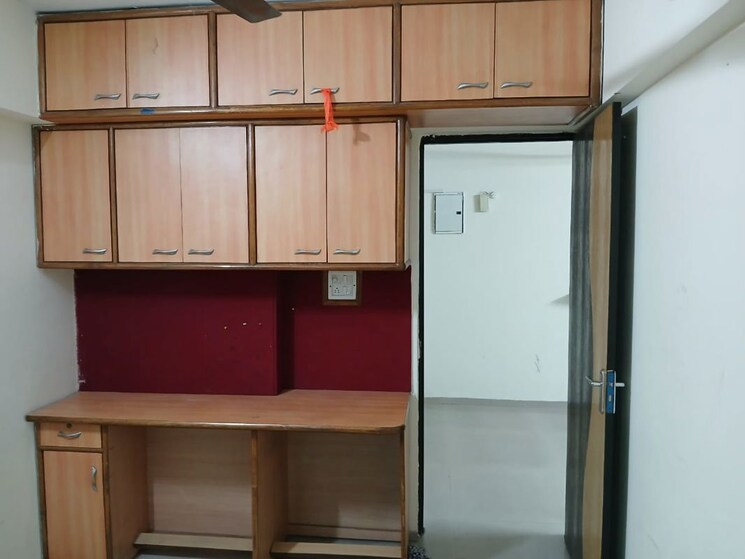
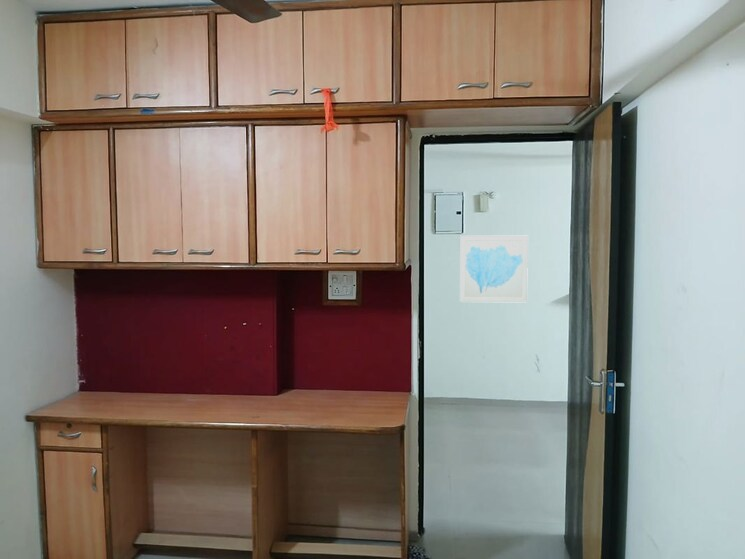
+ wall art (493, 269)
